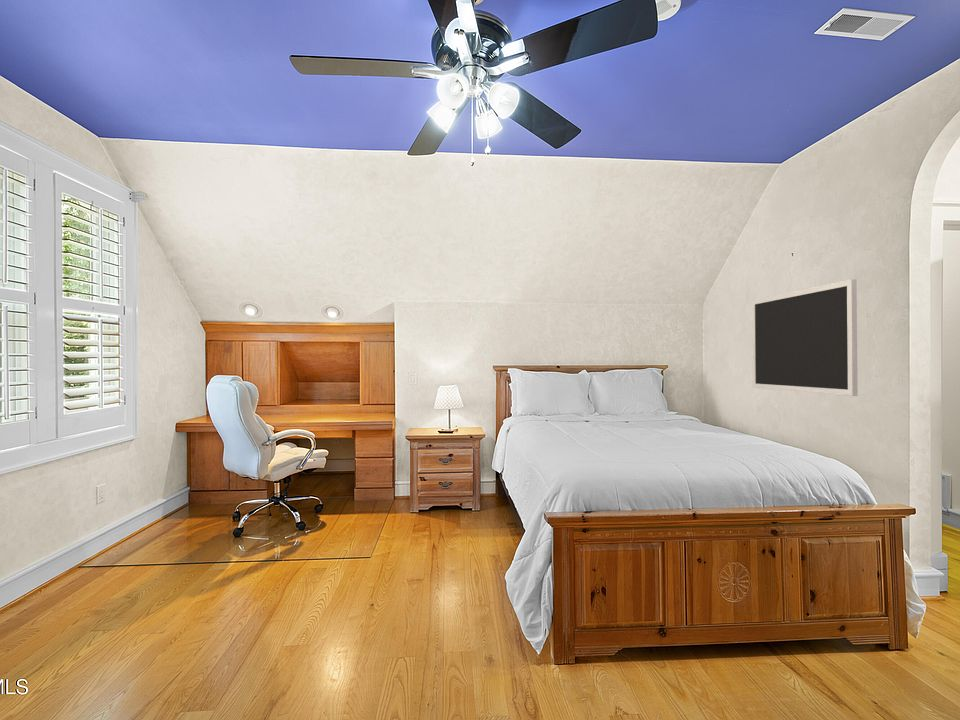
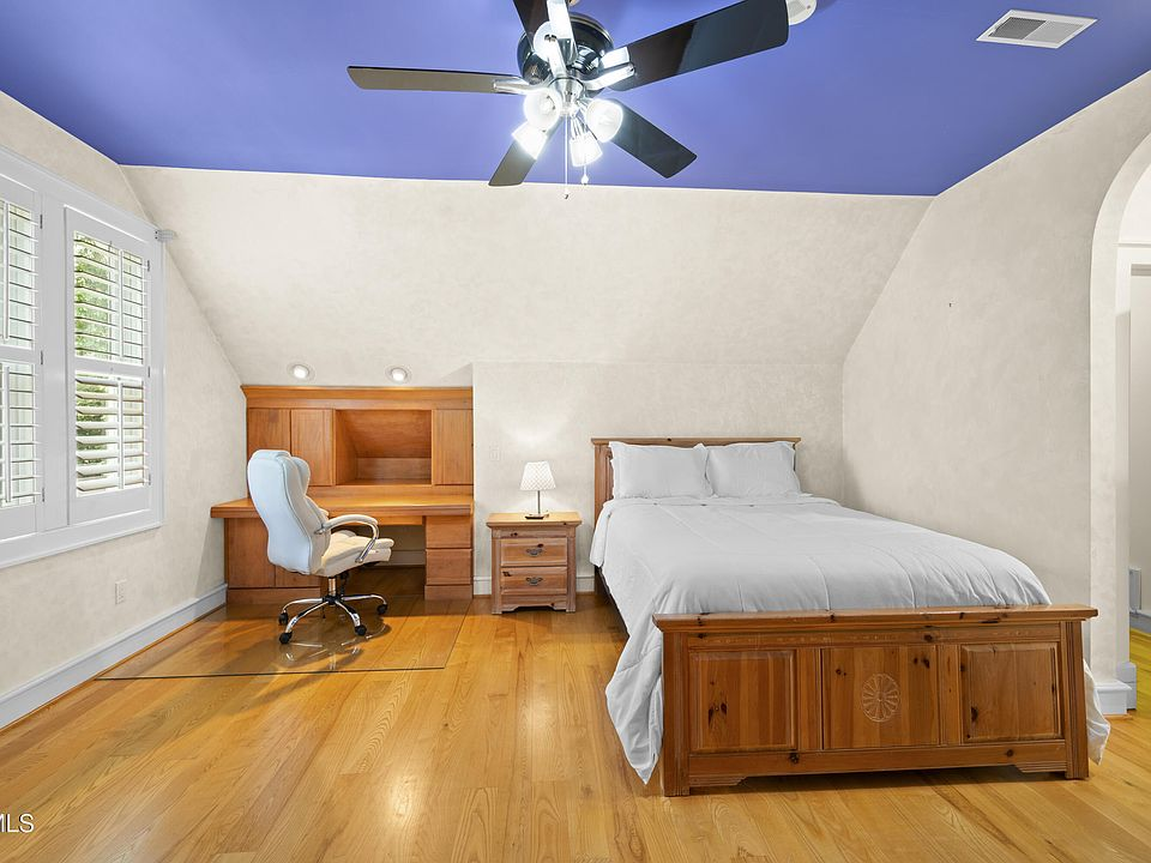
- chalkboard (797, 341)
